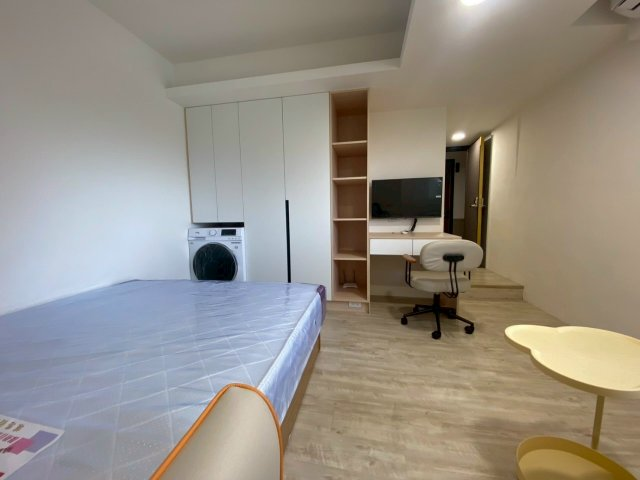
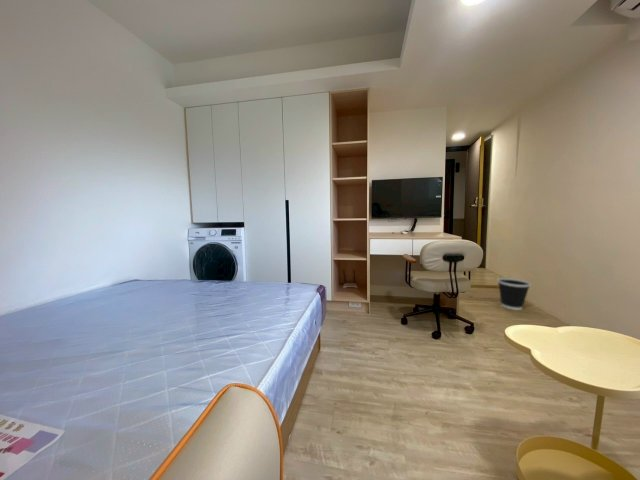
+ wastebasket (512, 294)
